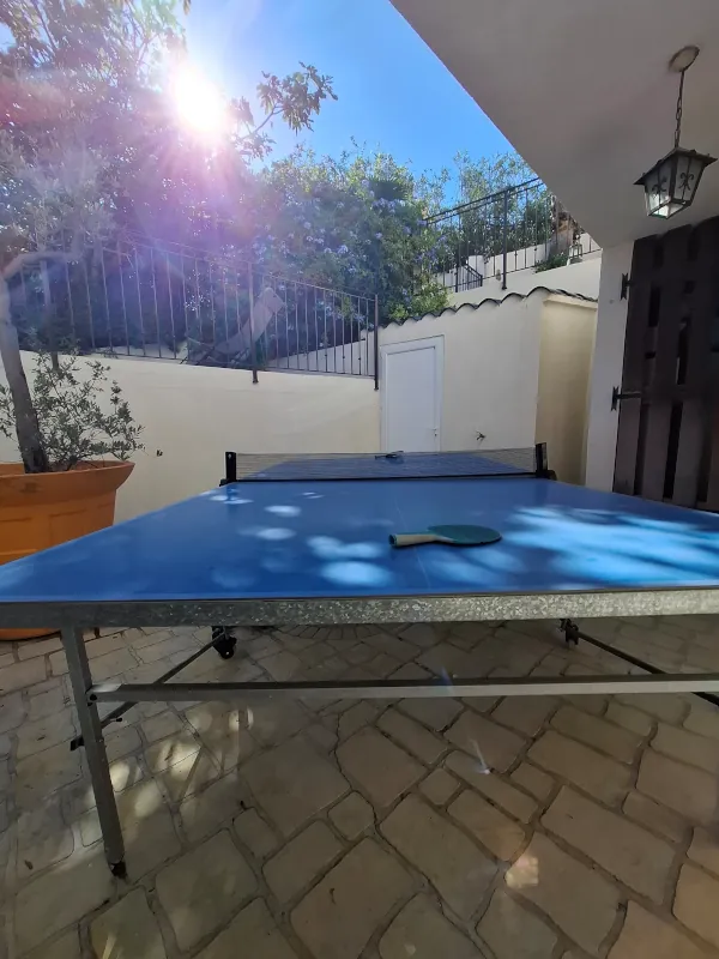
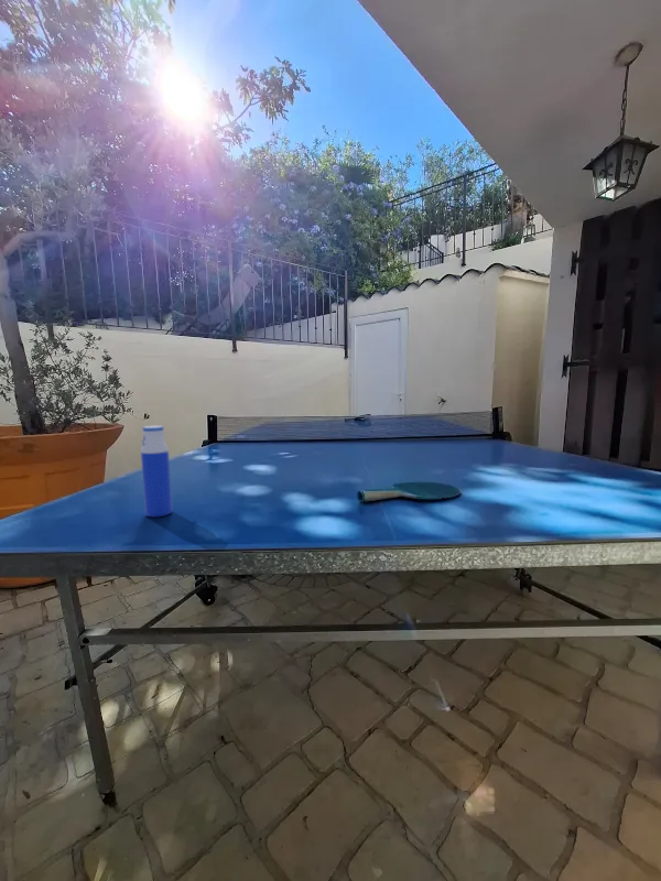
+ water bottle (155, 470)
